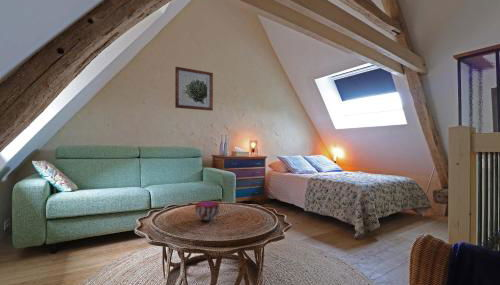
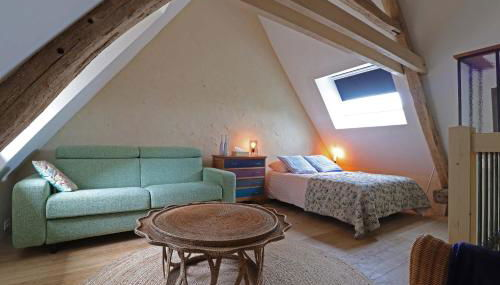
- decorative bowl (207, 211)
- wall art (194, 89)
